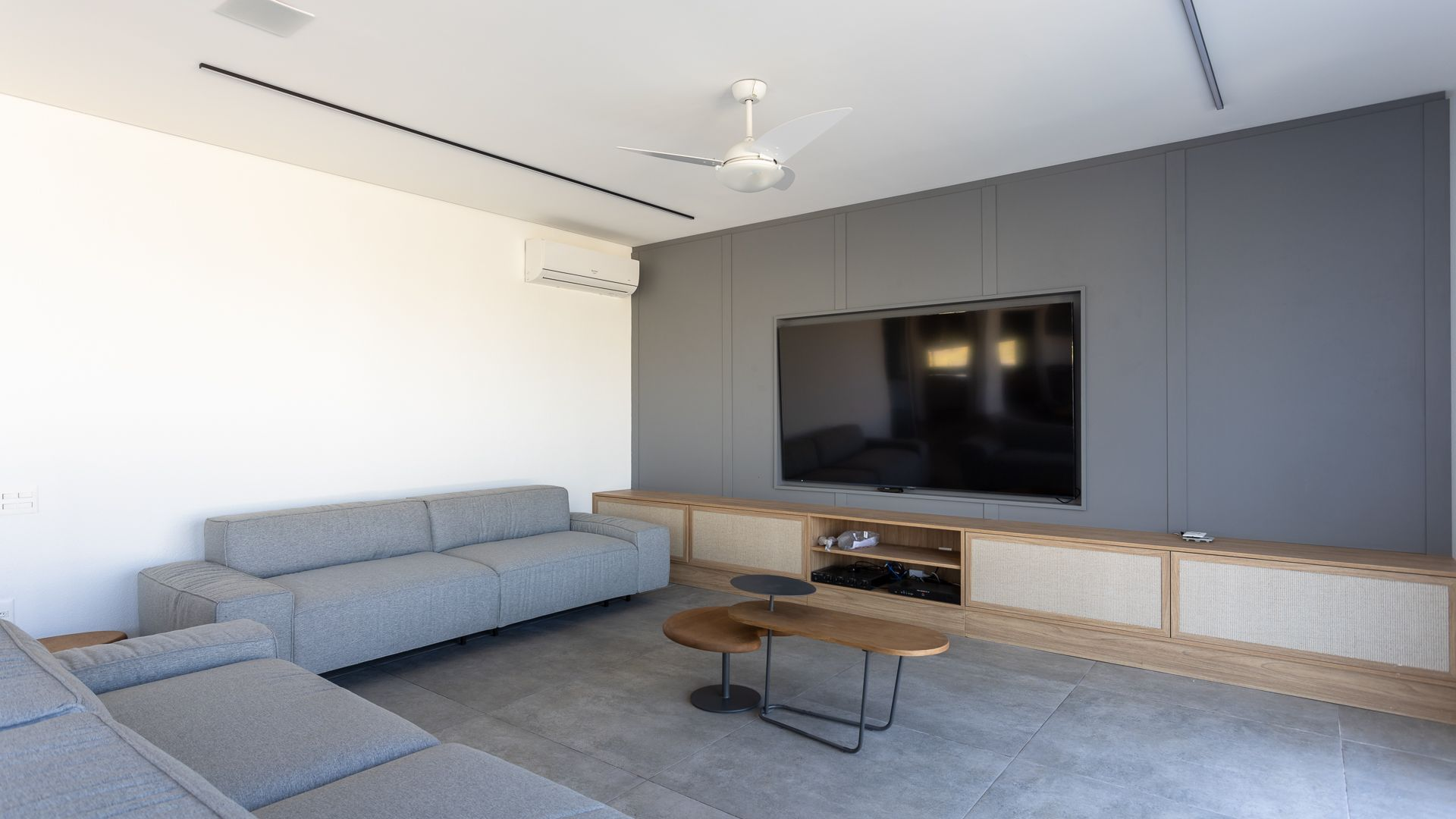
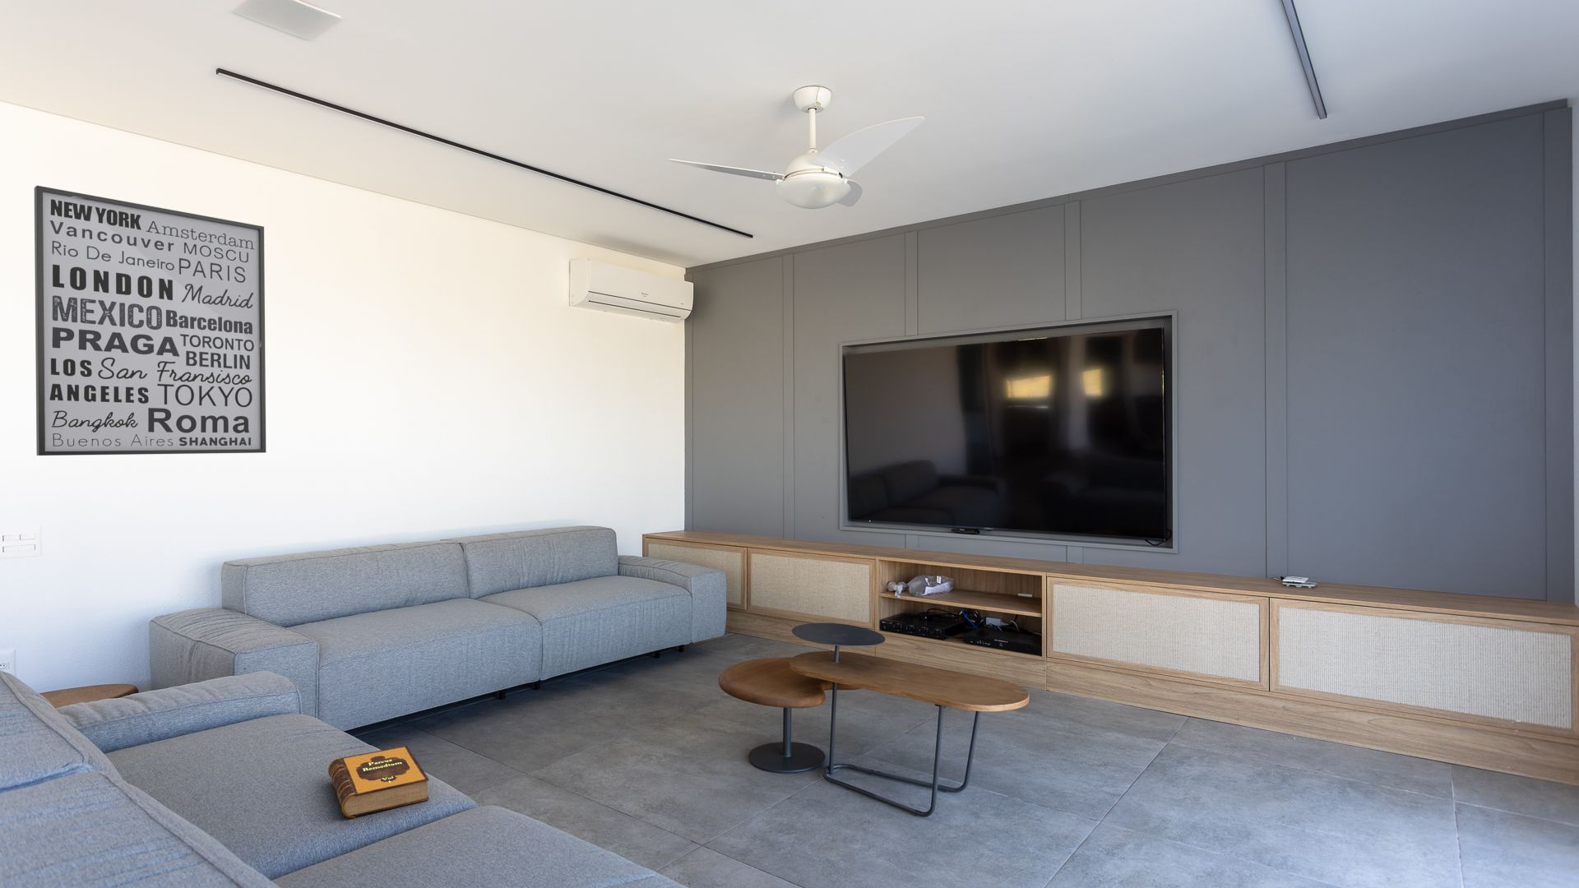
+ wall art (159, 332)
+ hardback book (376, 778)
